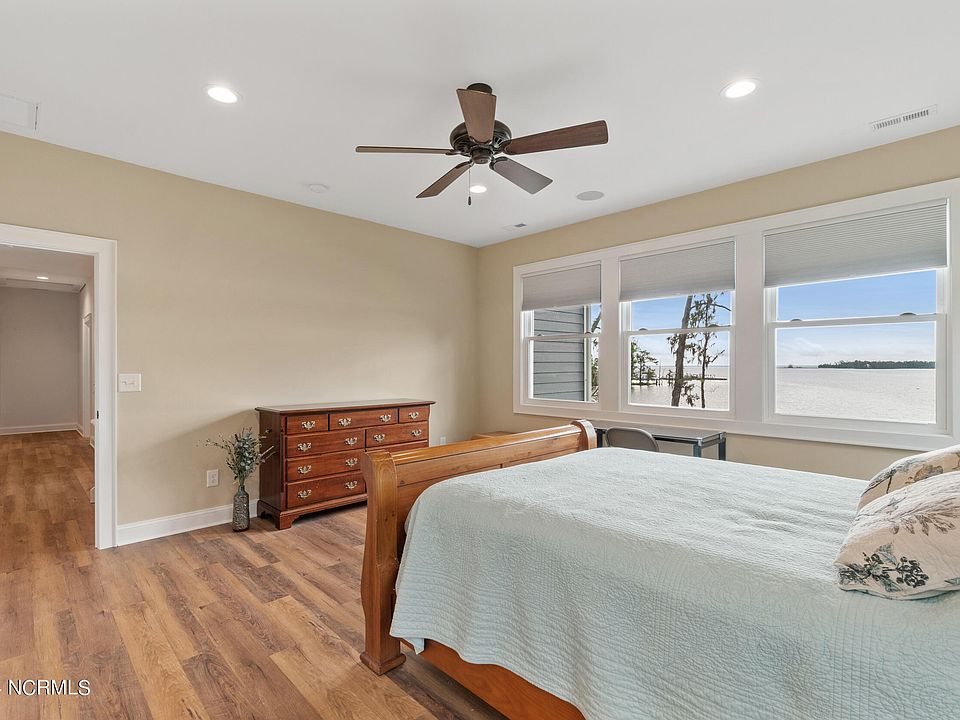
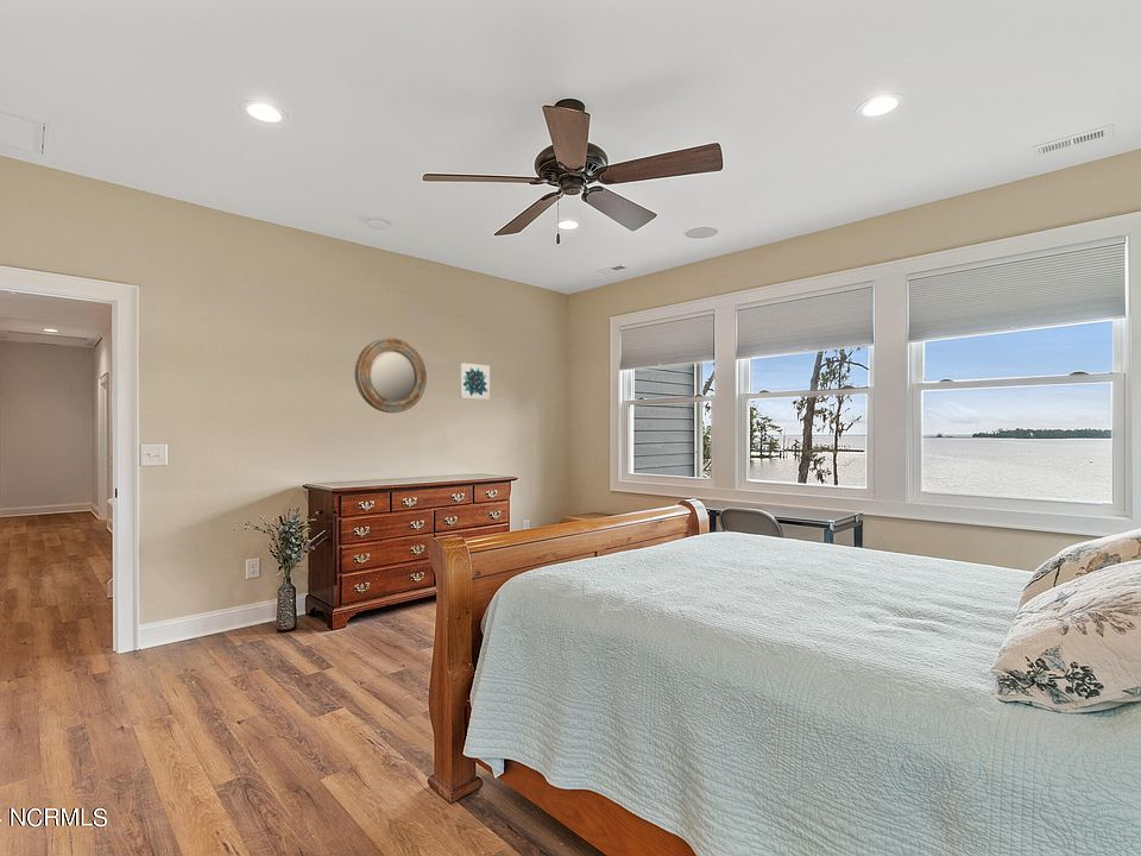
+ home mirror (392, 374)
+ wall art (474, 382)
